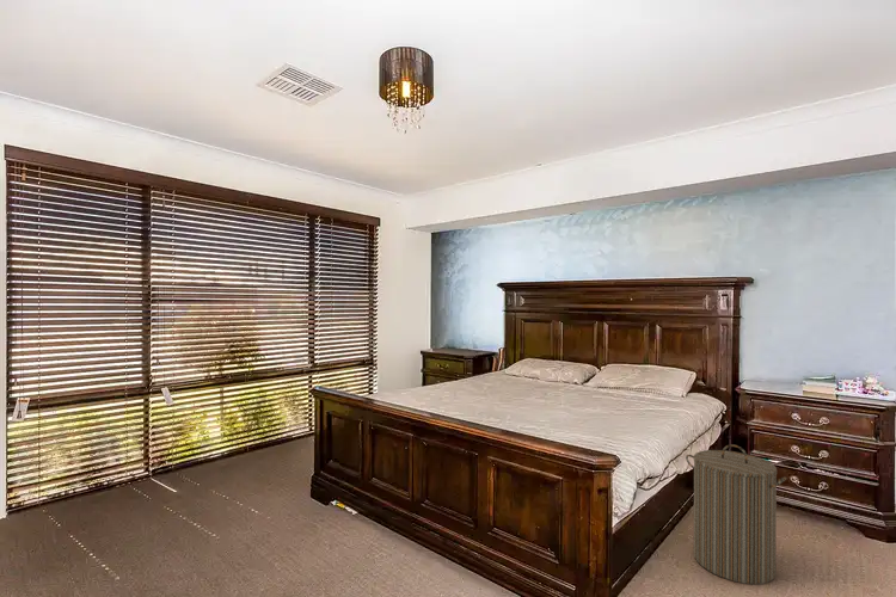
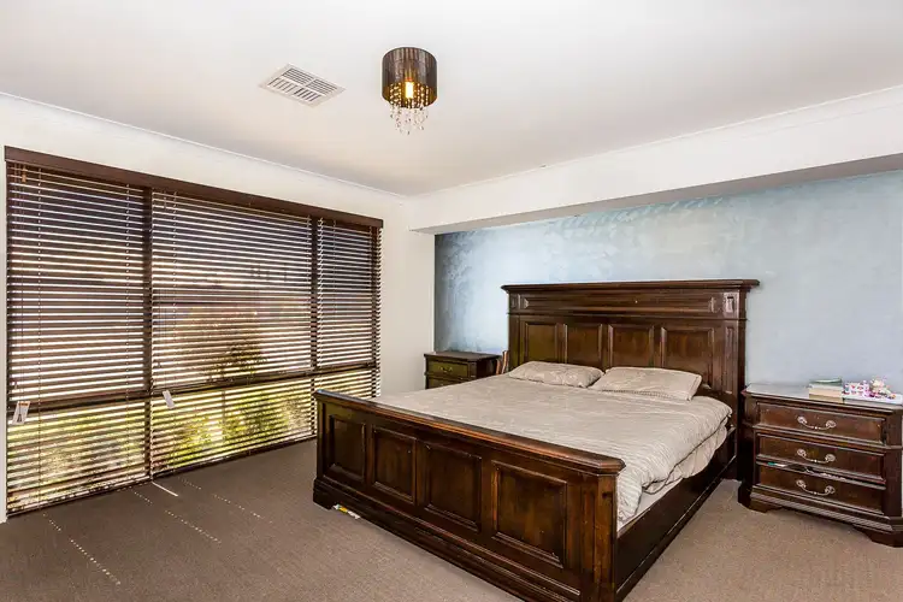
- laundry hamper (732, 504)
